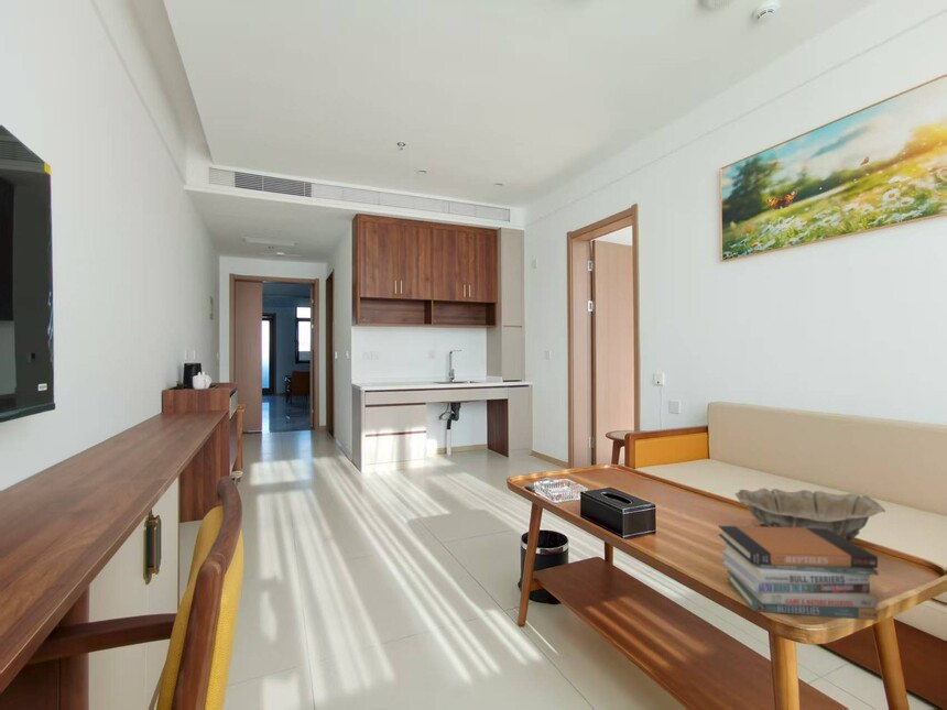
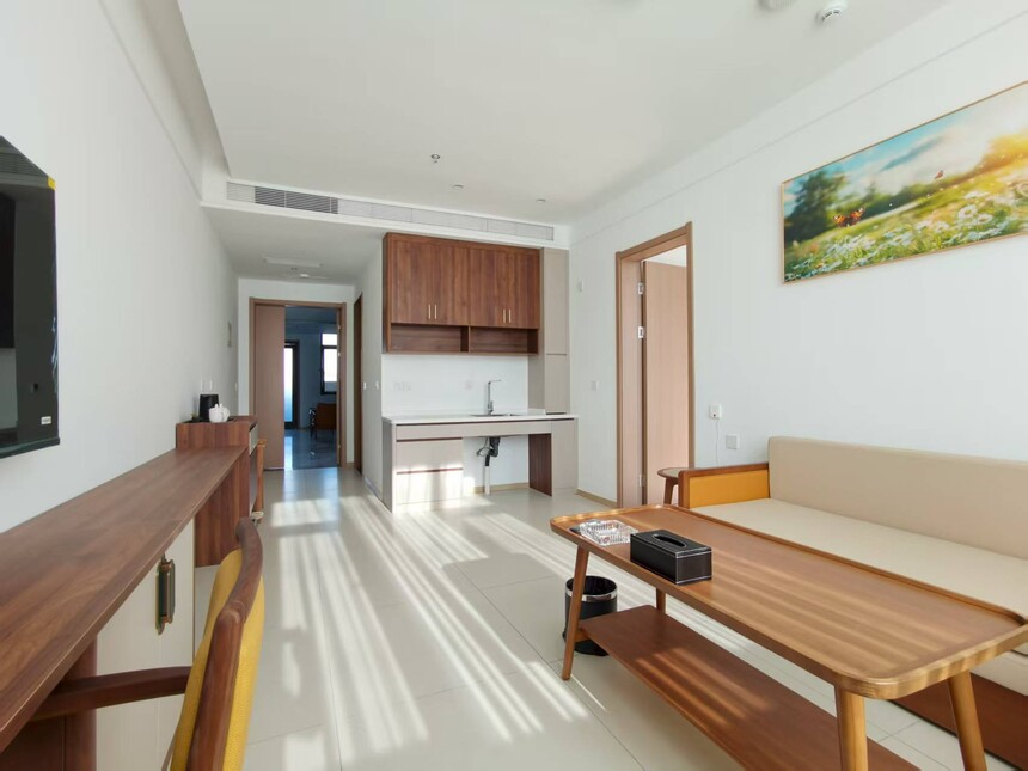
- decorative bowl (805, 520)
- book stack (792, 568)
